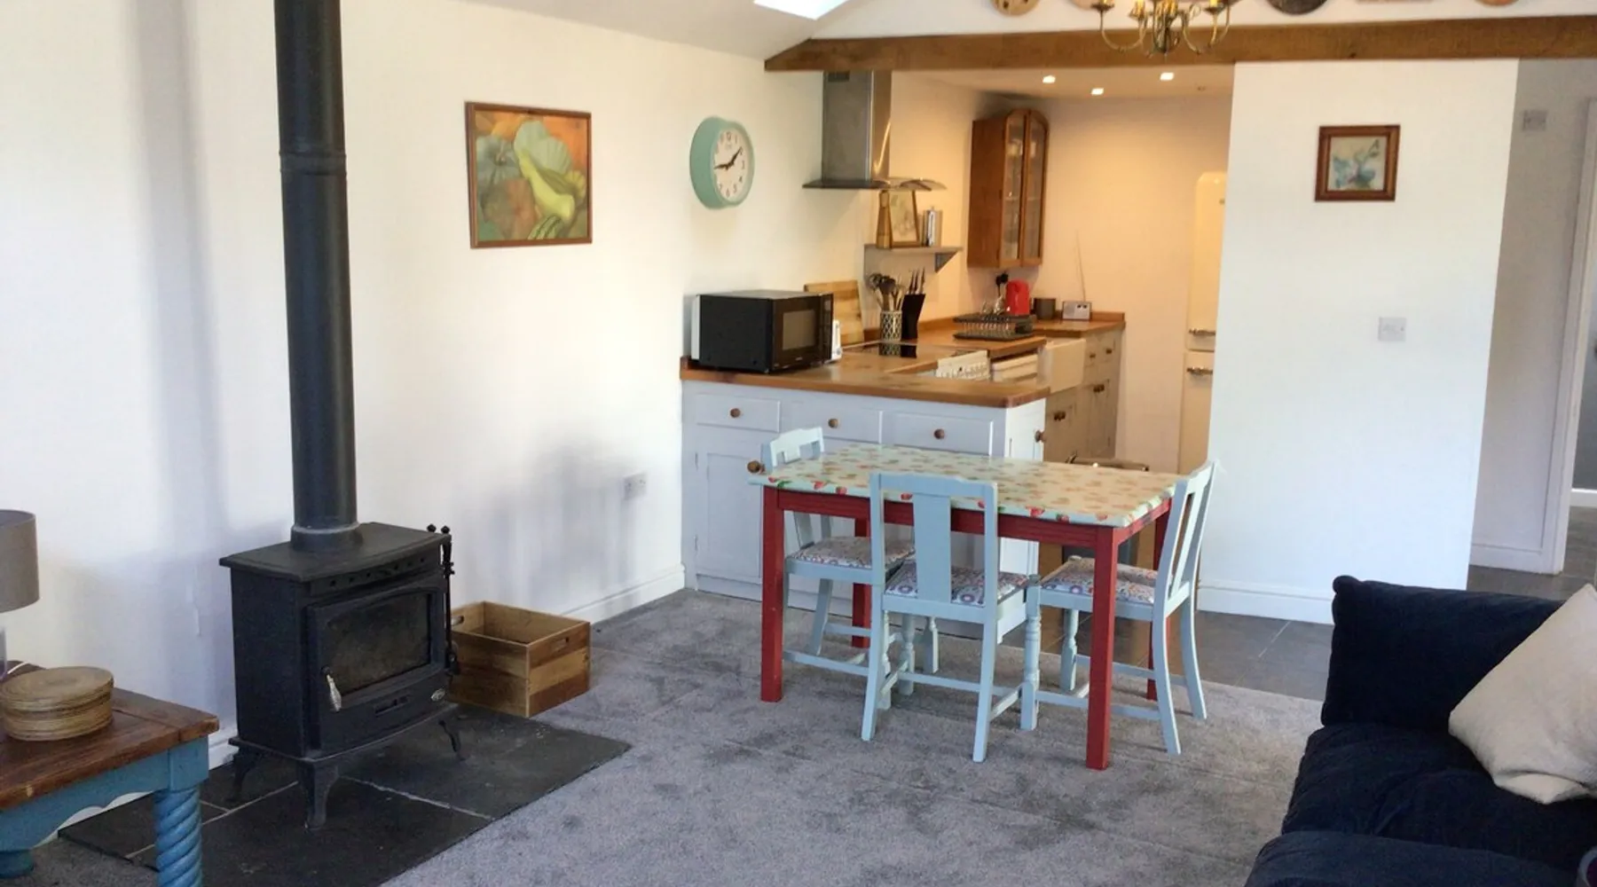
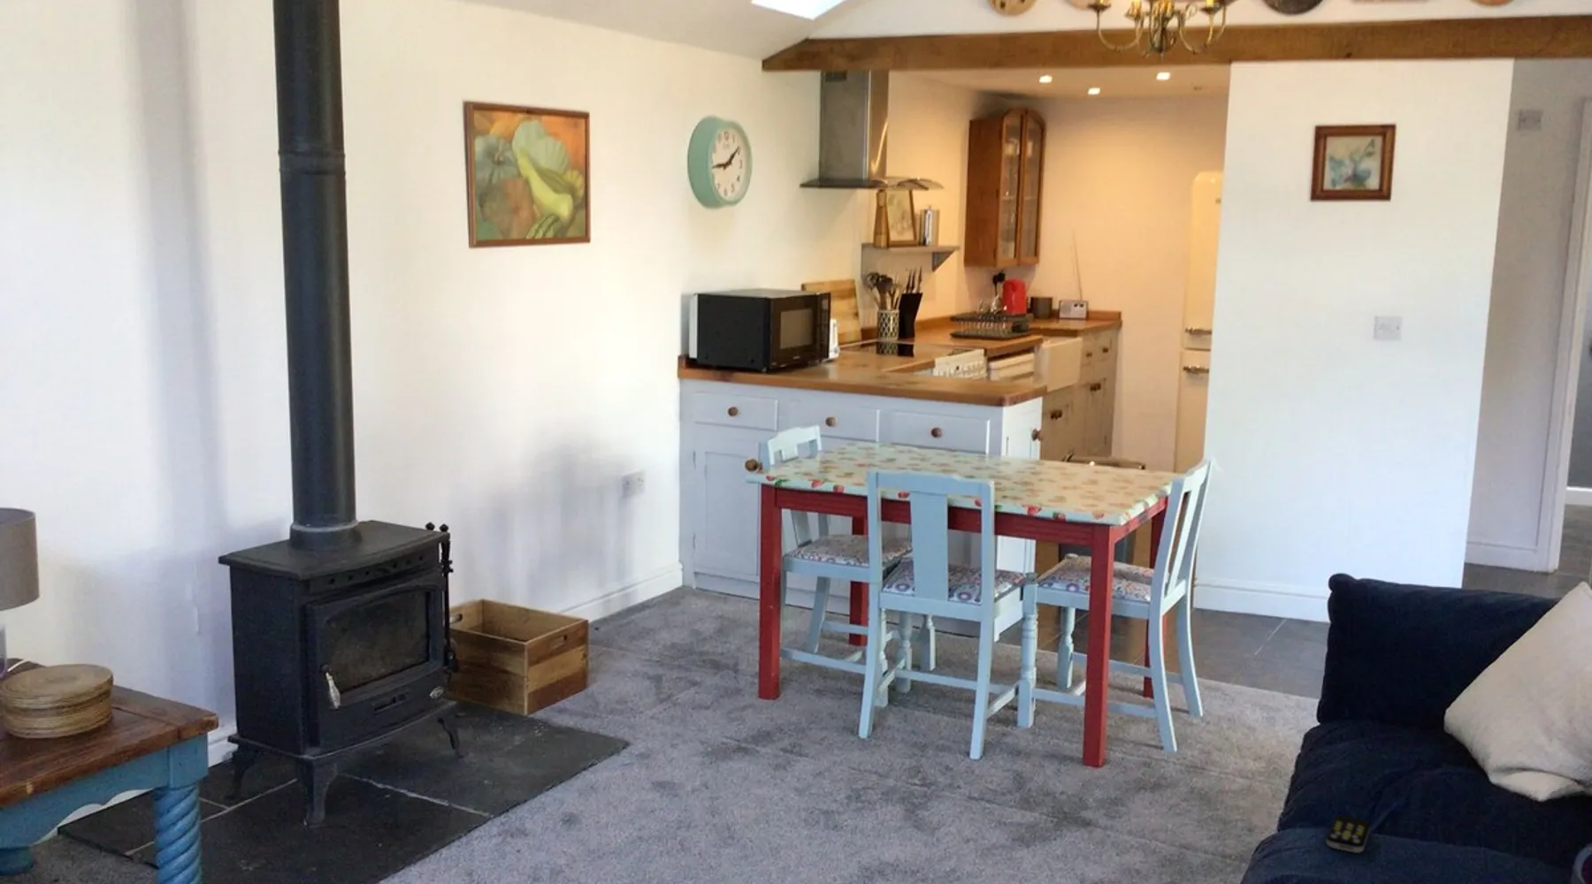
+ remote control (1348, 833)
